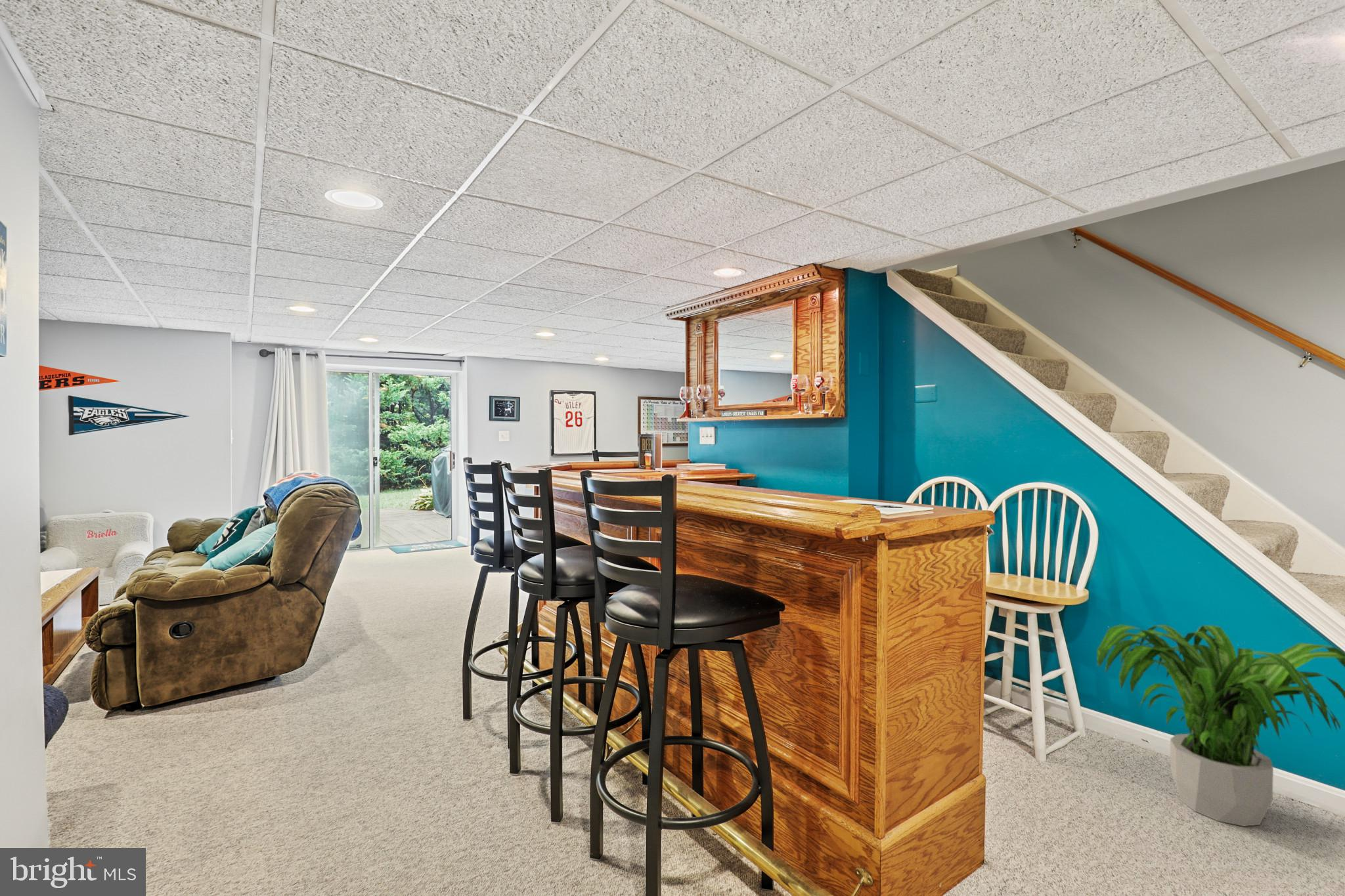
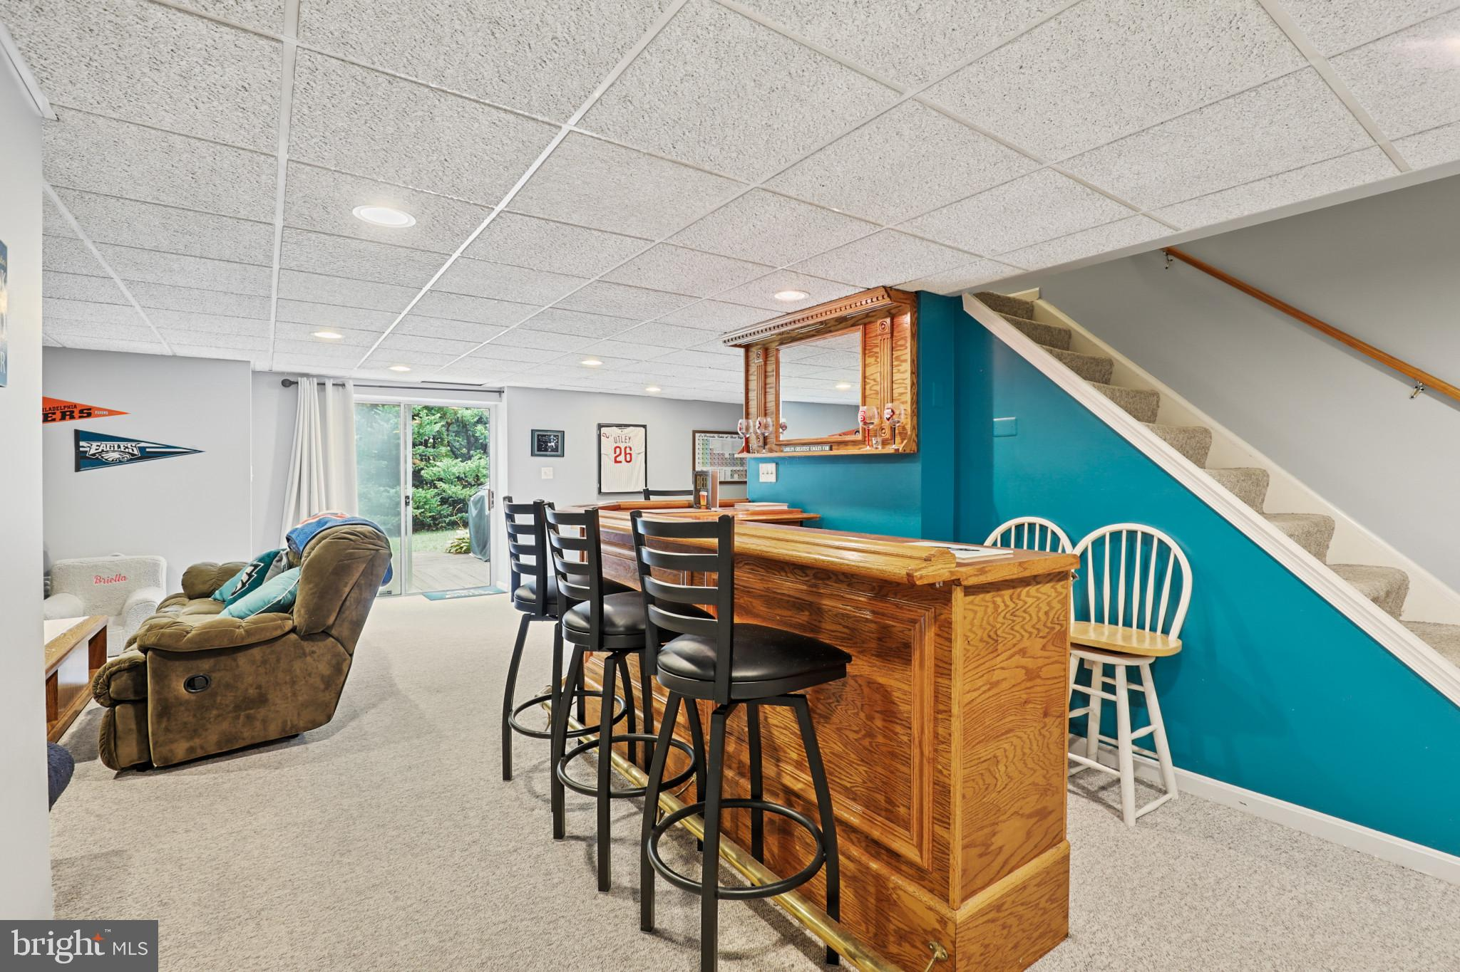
- potted plant (1229, 723)
